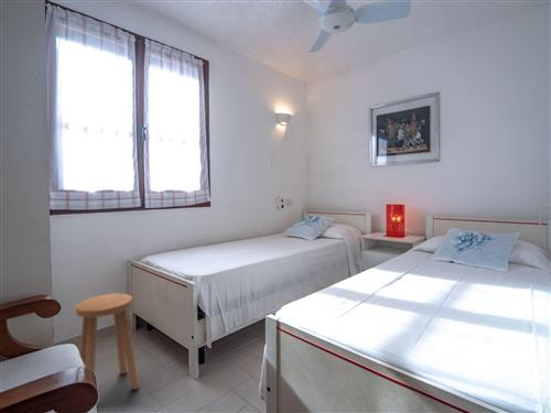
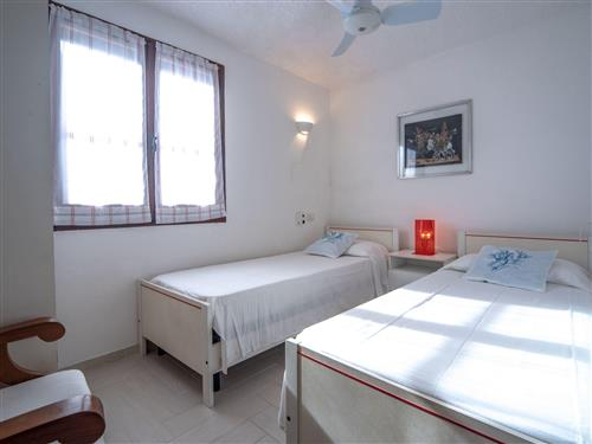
- stool (117, 345)
